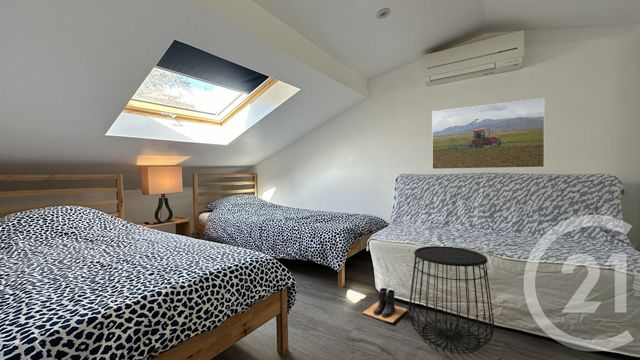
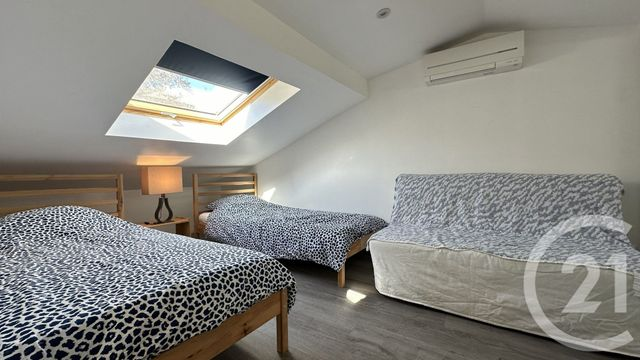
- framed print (483, 136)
- side table (451, 294)
- boots (384, 301)
